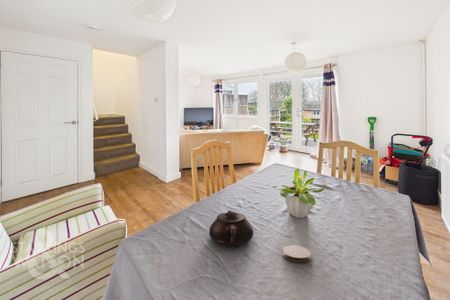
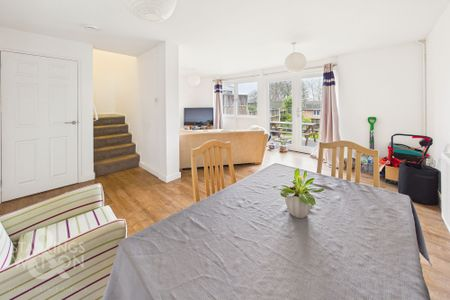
- teapot (230, 225)
- coaster (296, 253)
